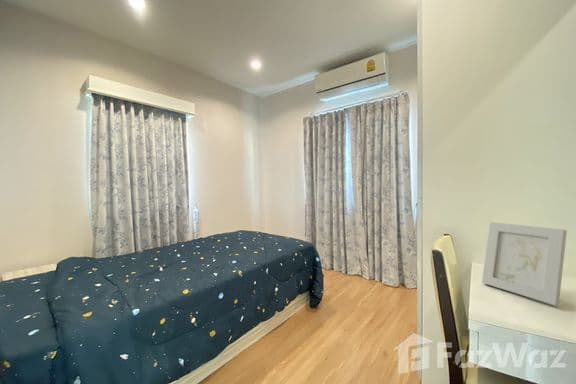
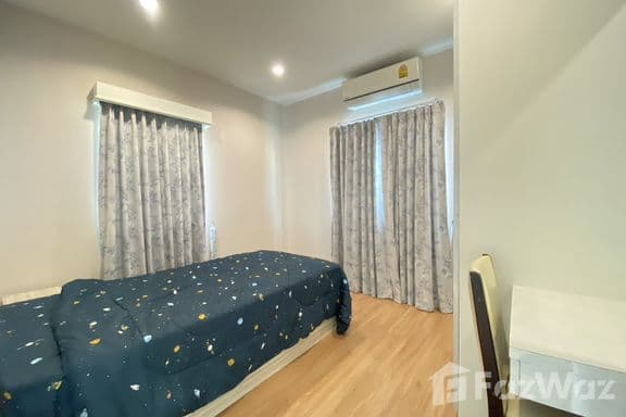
- picture frame (521, 258)
